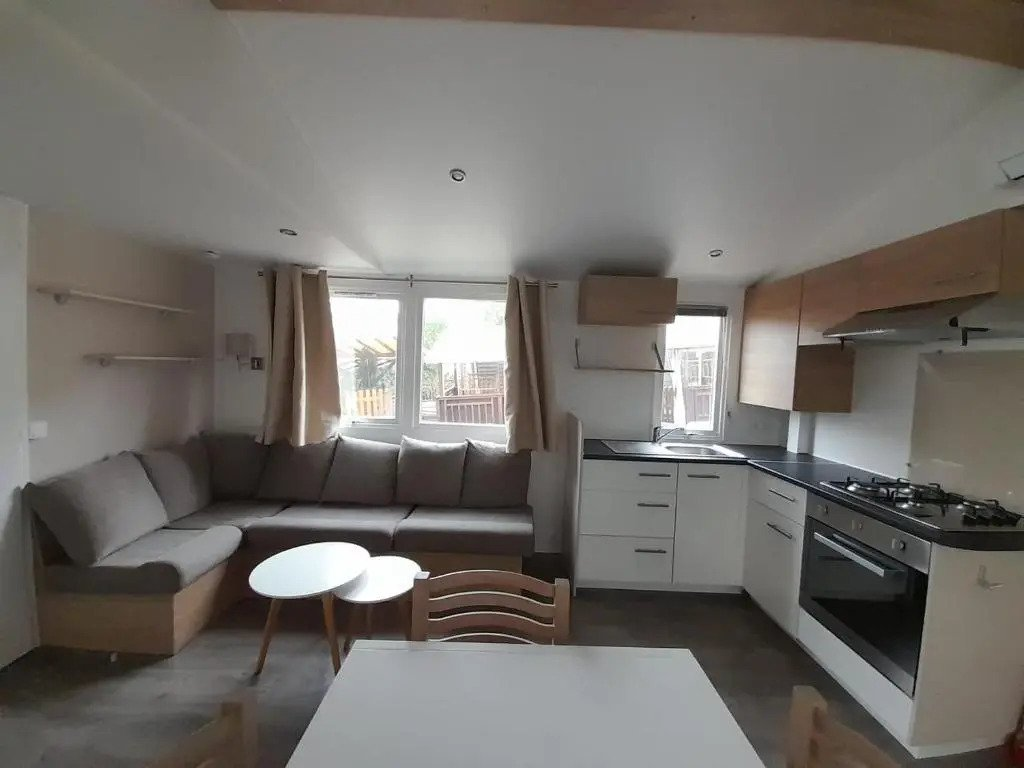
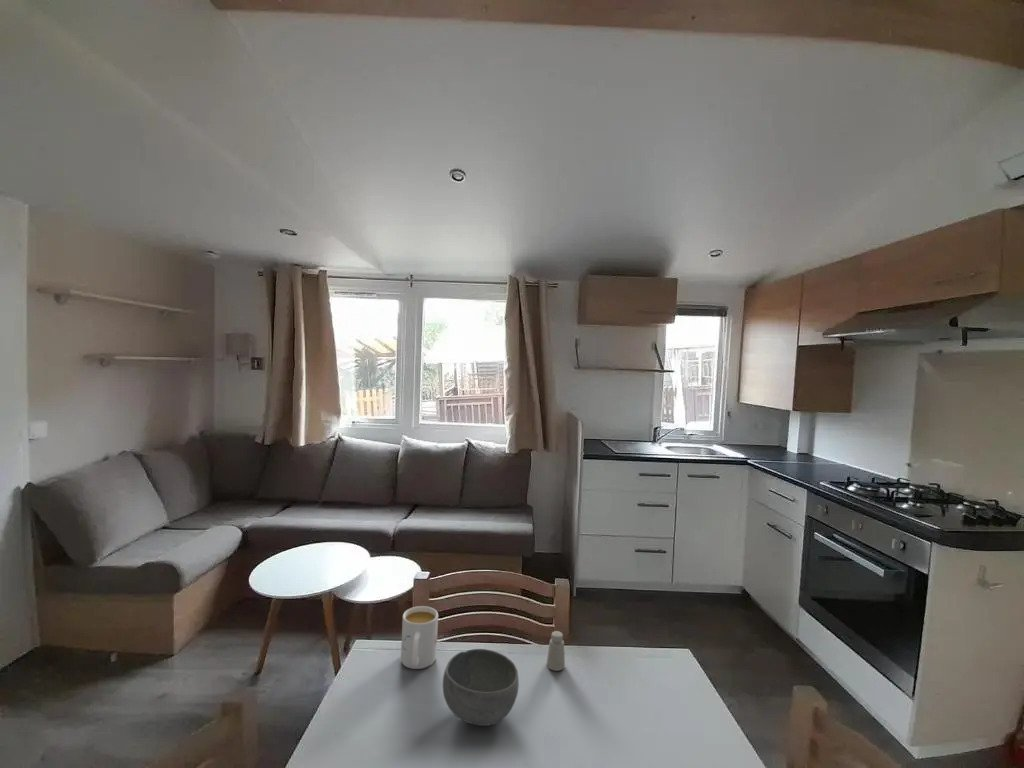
+ mug (418, 640)
+ saltshaker (556, 649)
+ bowl (480, 690)
